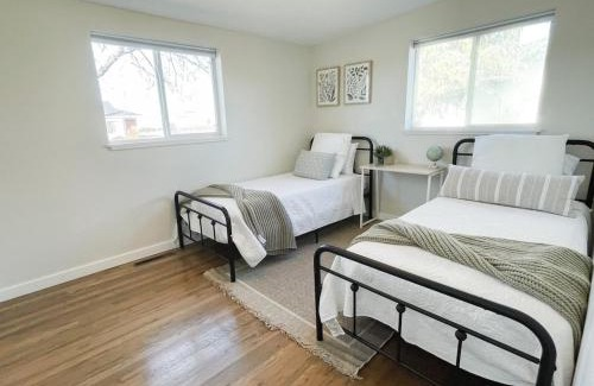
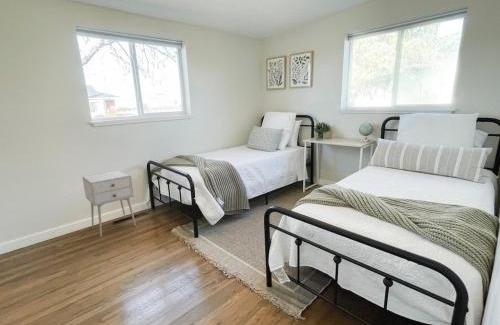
+ nightstand (110, 201)
